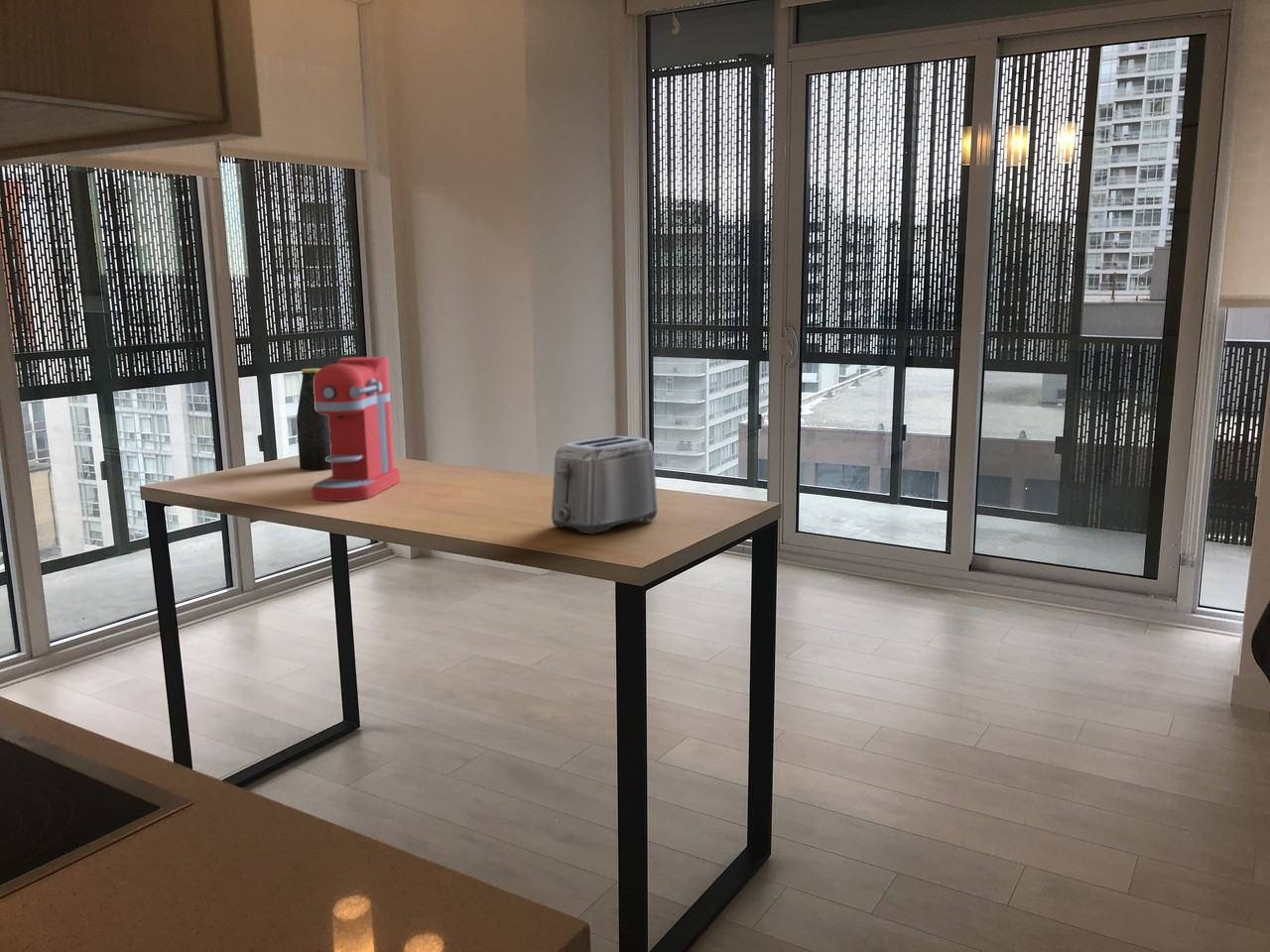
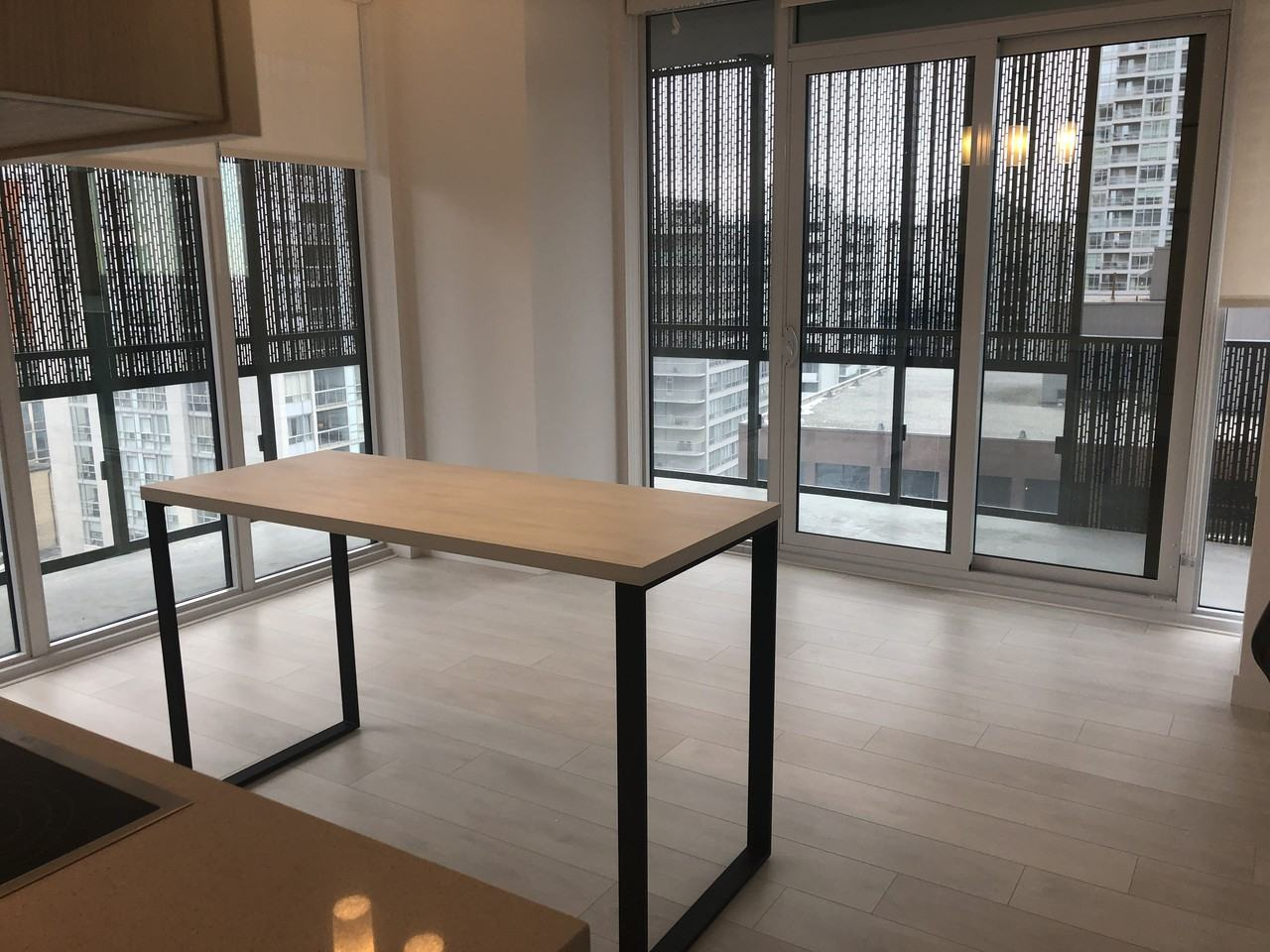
- bottle (316, 418)
- toaster (608, 482)
- coffee maker (355, 425)
